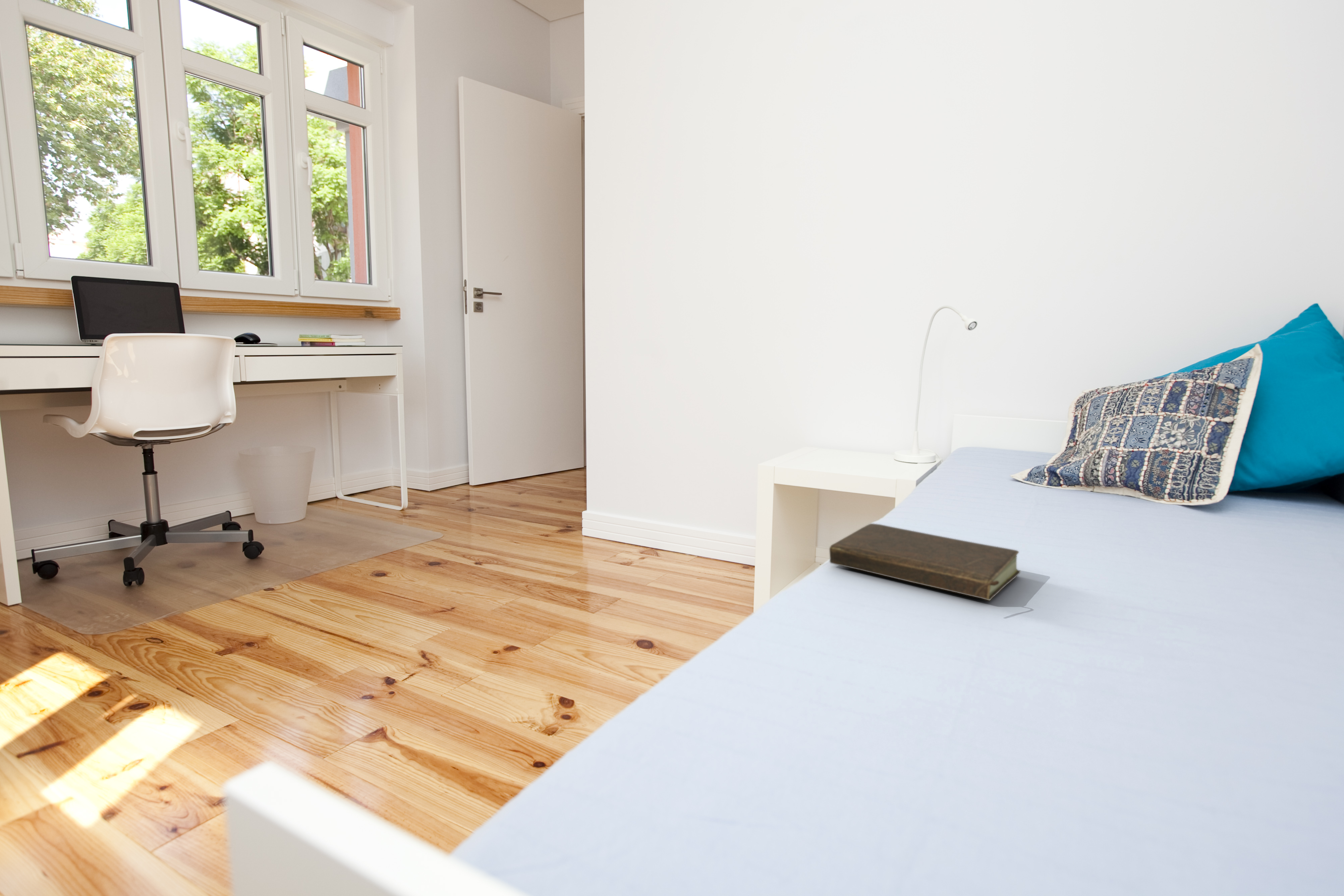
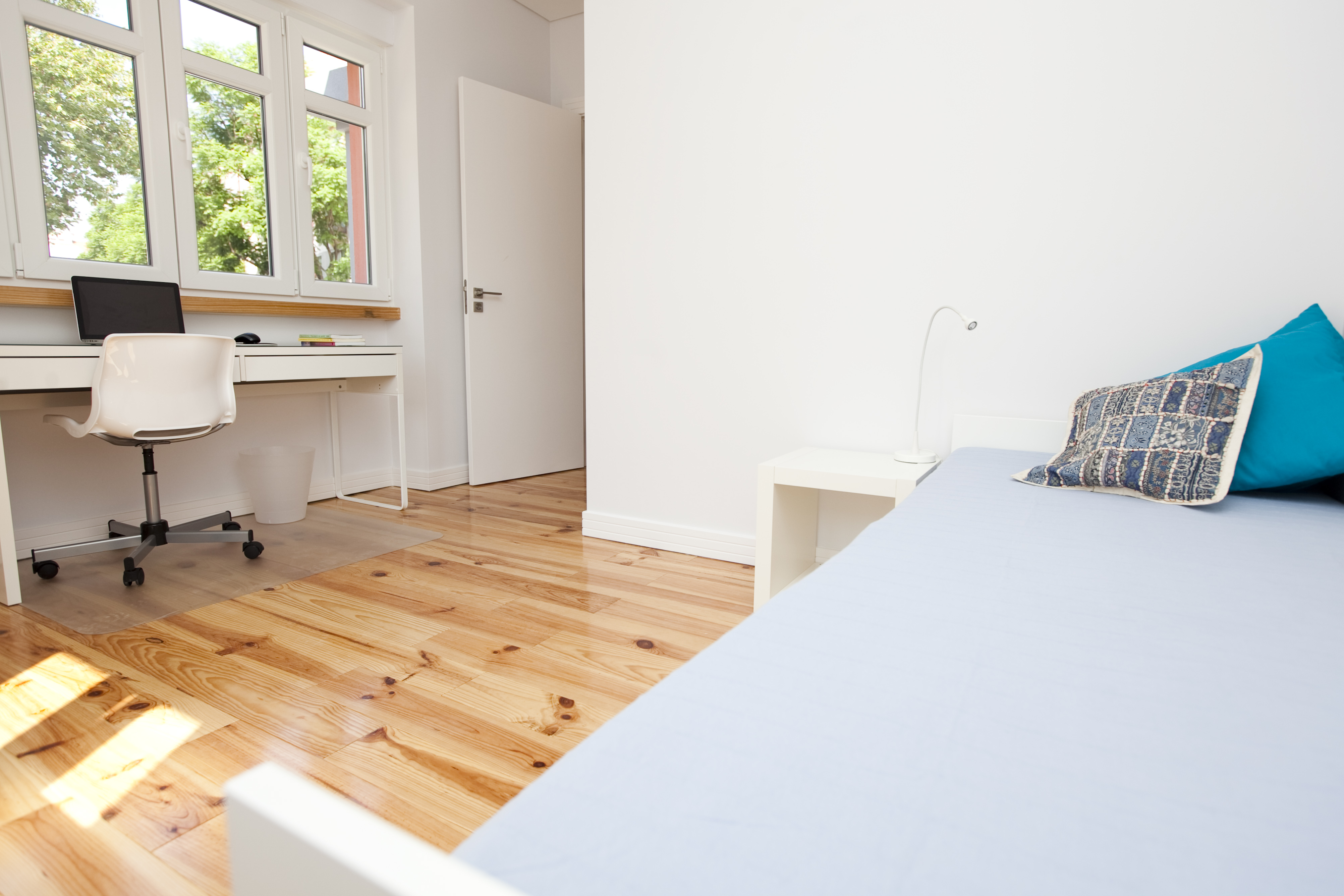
- book (920, 562)
